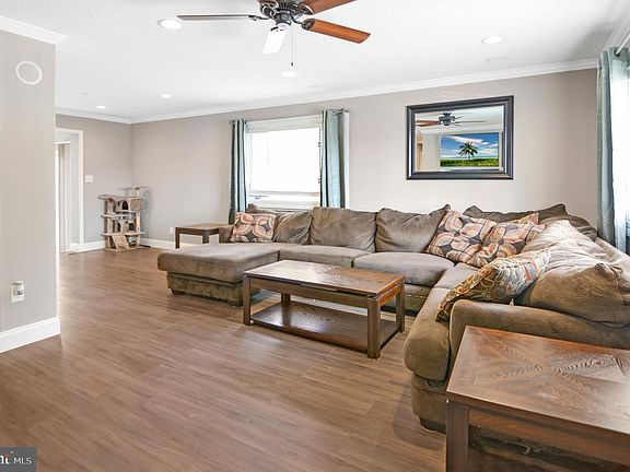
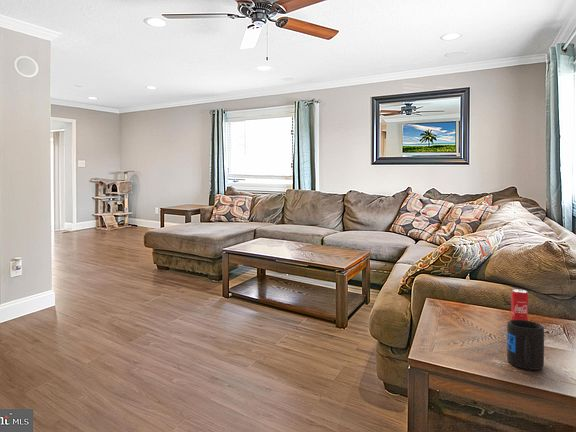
+ beverage can (519, 306)
+ mug (525, 345)
